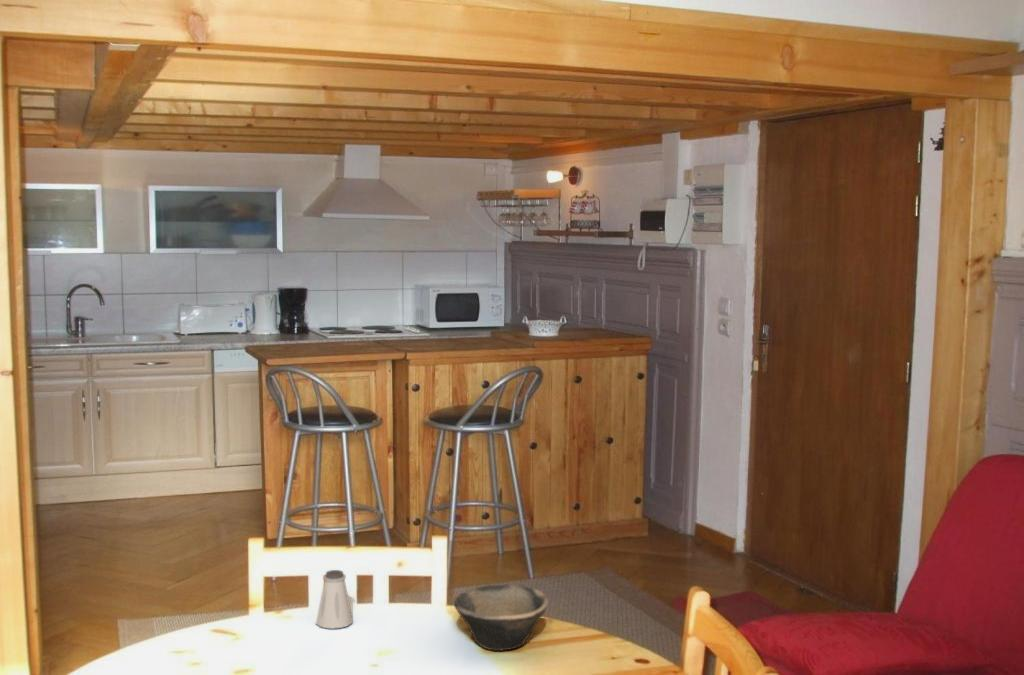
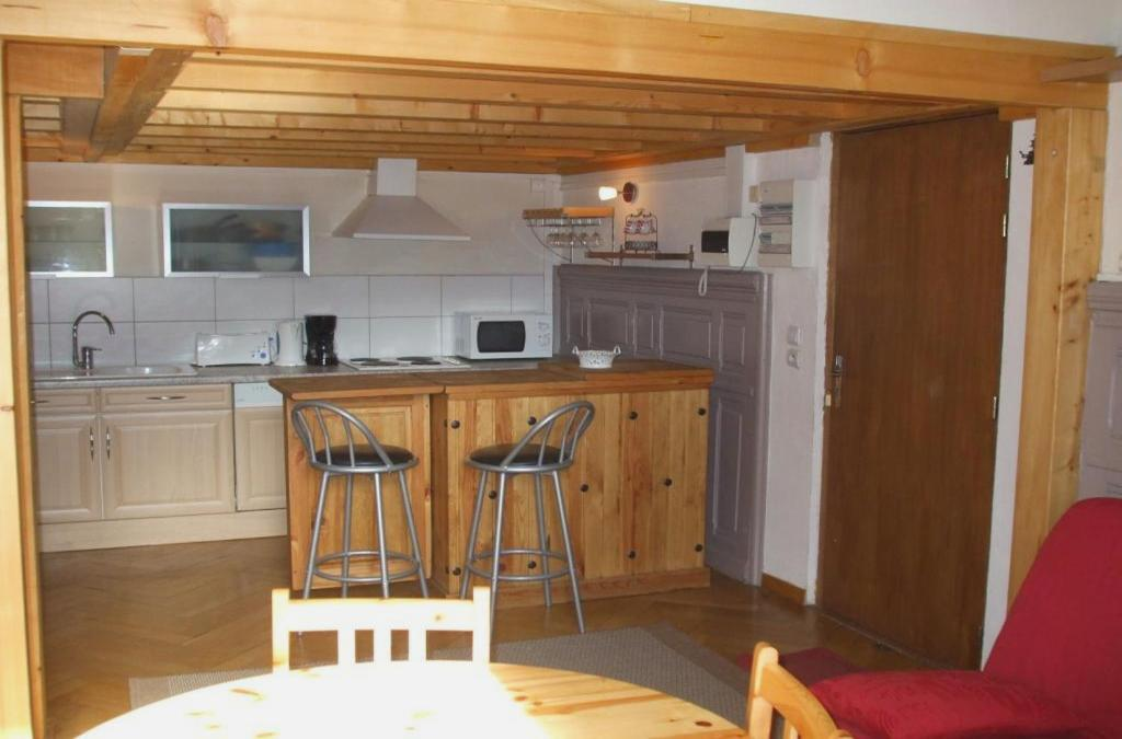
- bowl (500, 620)
- saltshaker (334, 597)
